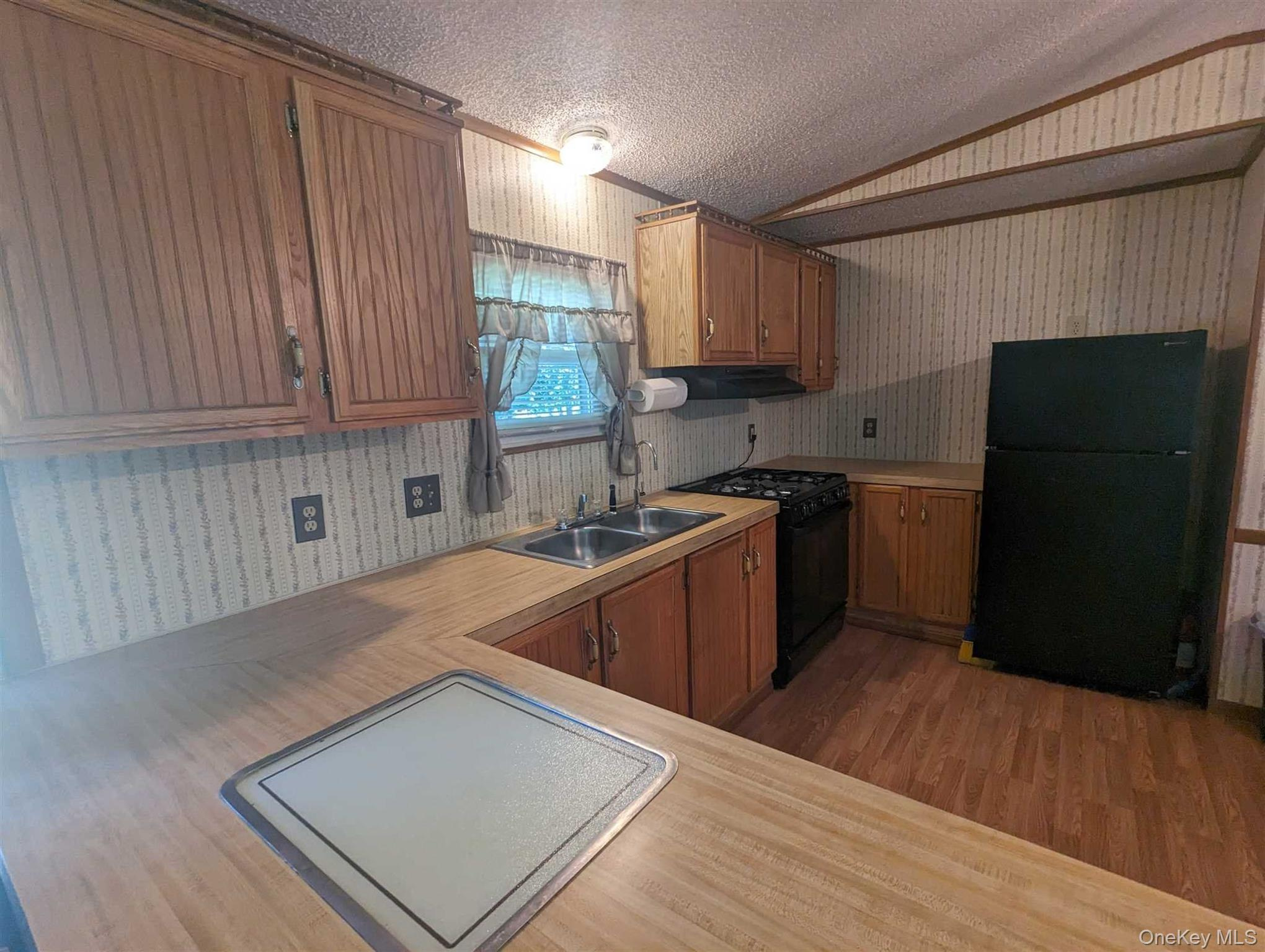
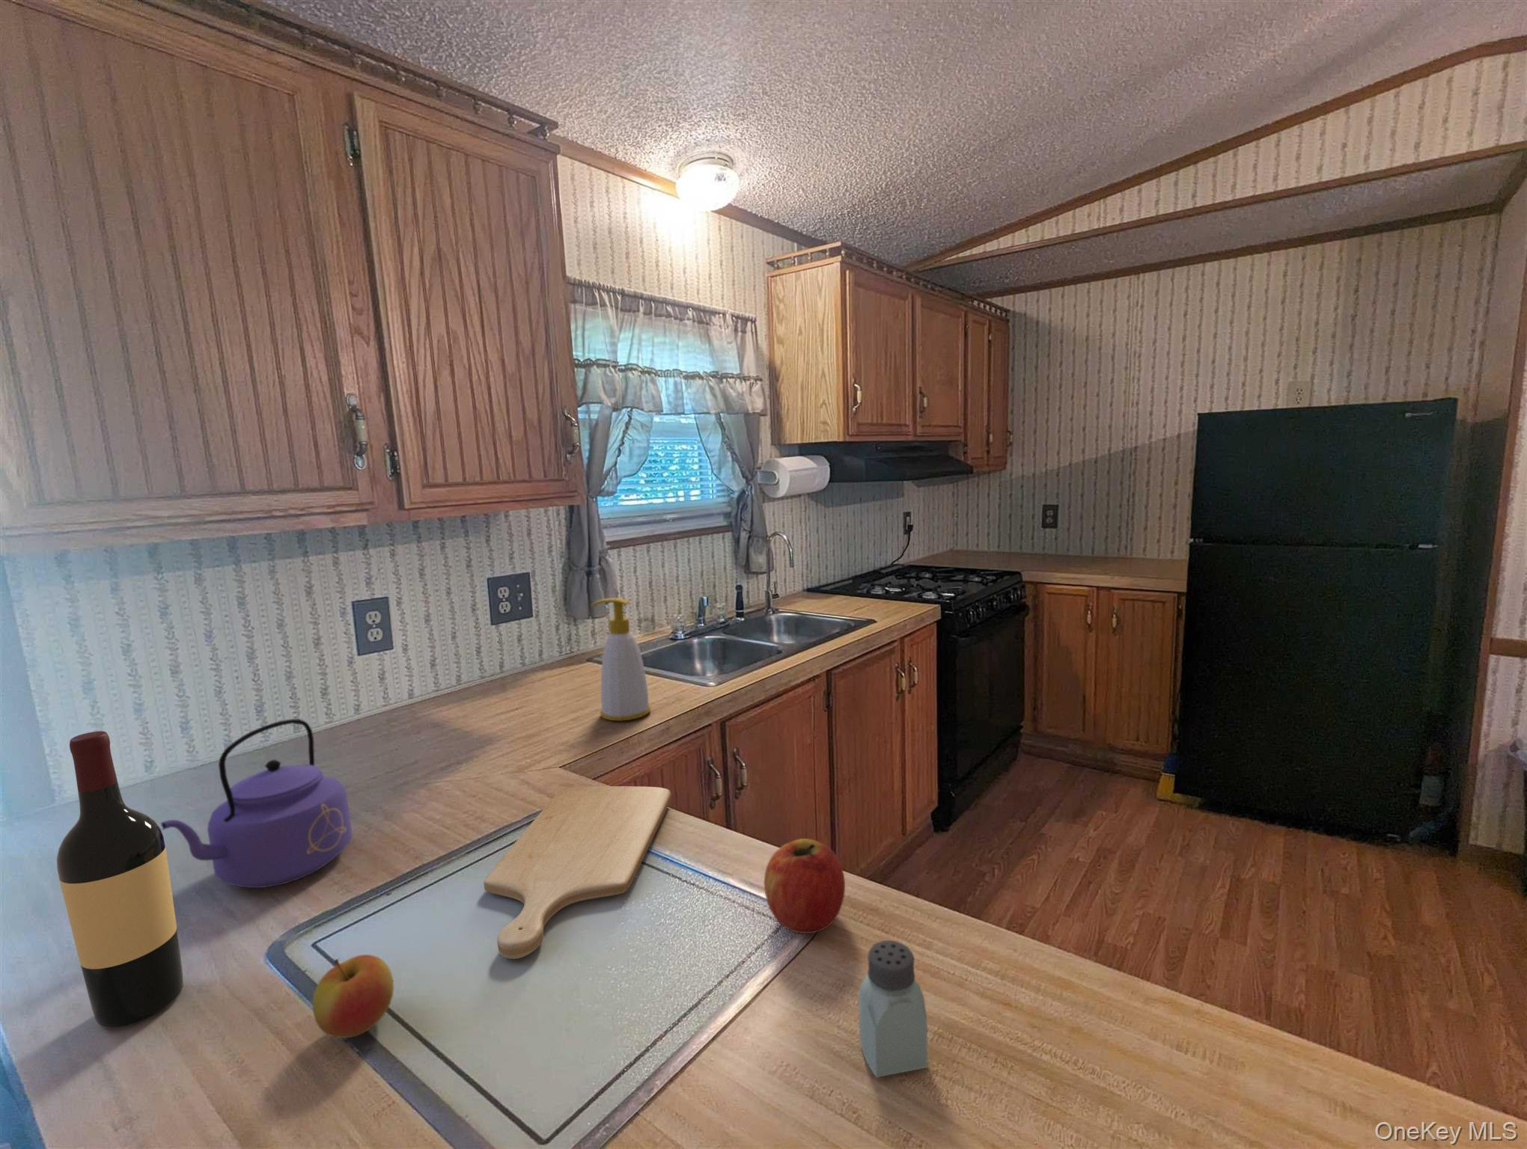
+ chopping board (575, 855)
+ apple (804, 880)
+ apple (354, 990)
+ kettle (256, 804)
+ wine bottle (116, 874)
+ soap bottle (620, 657)
+ saltshaker (892, 1004)
